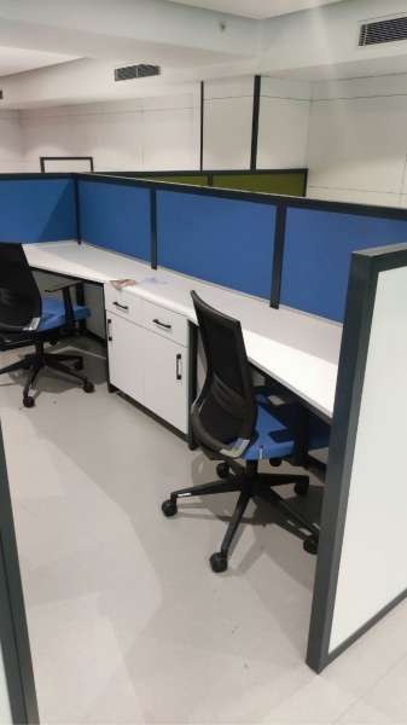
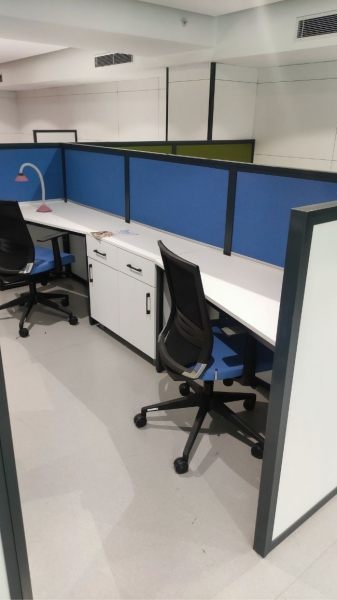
+ desk lamp (41, 184)
